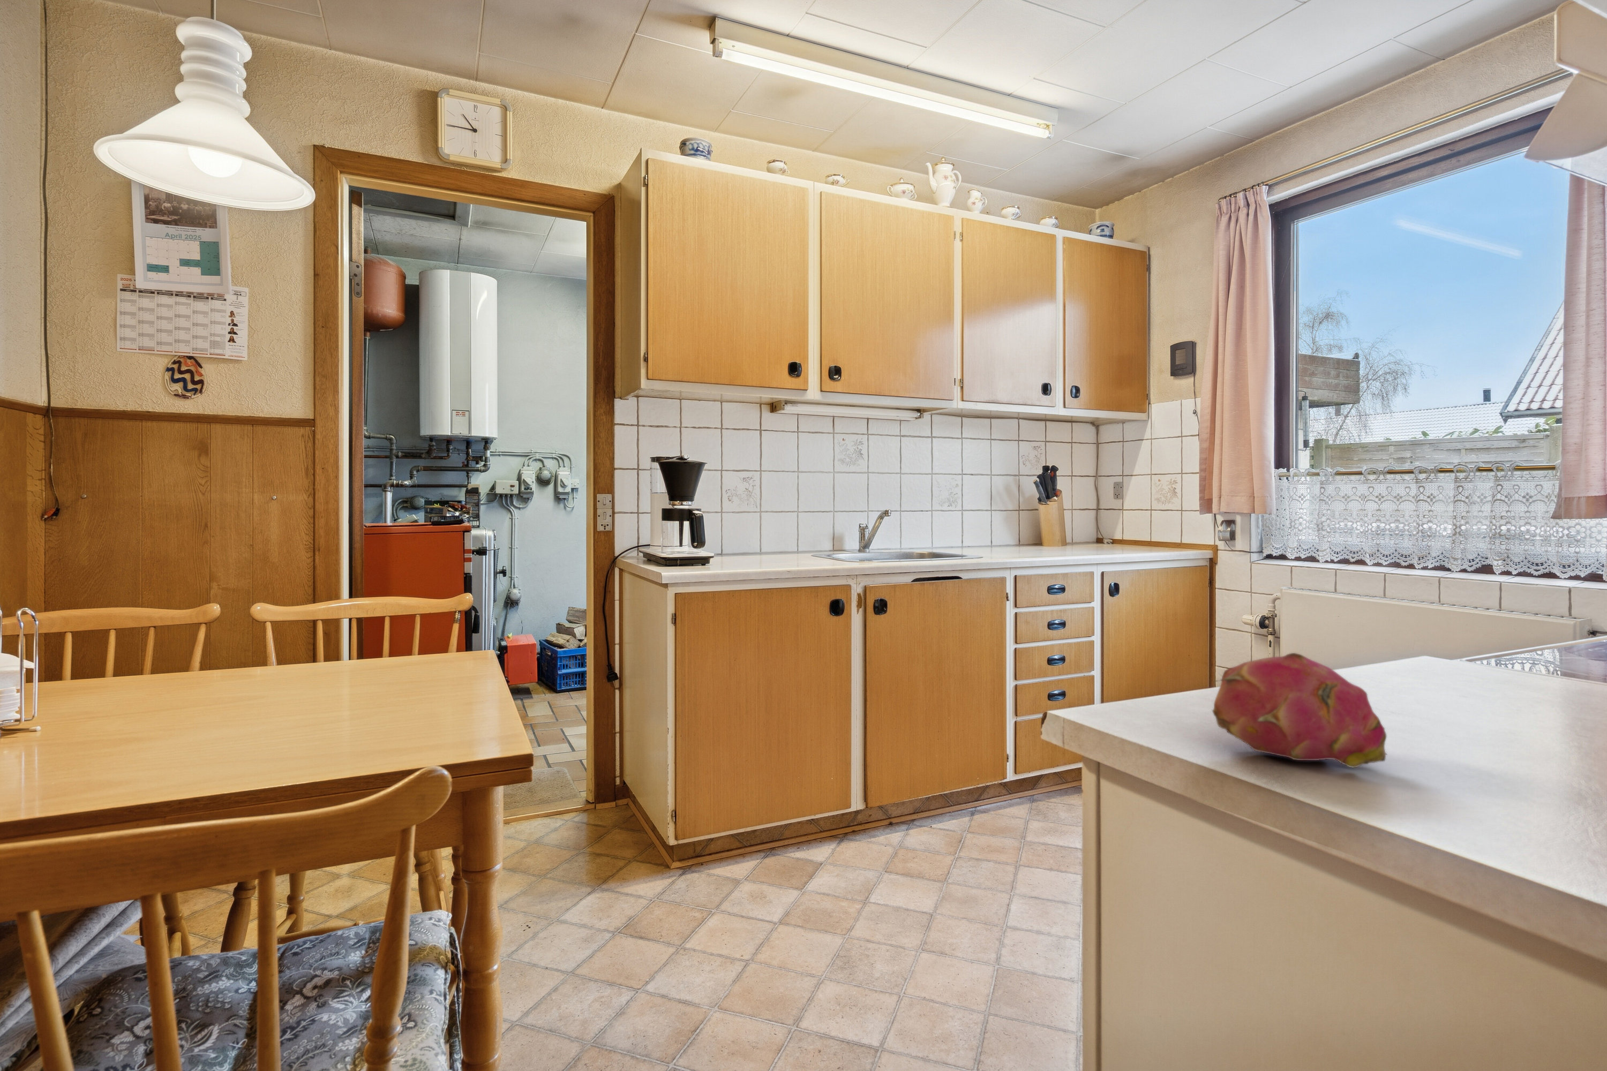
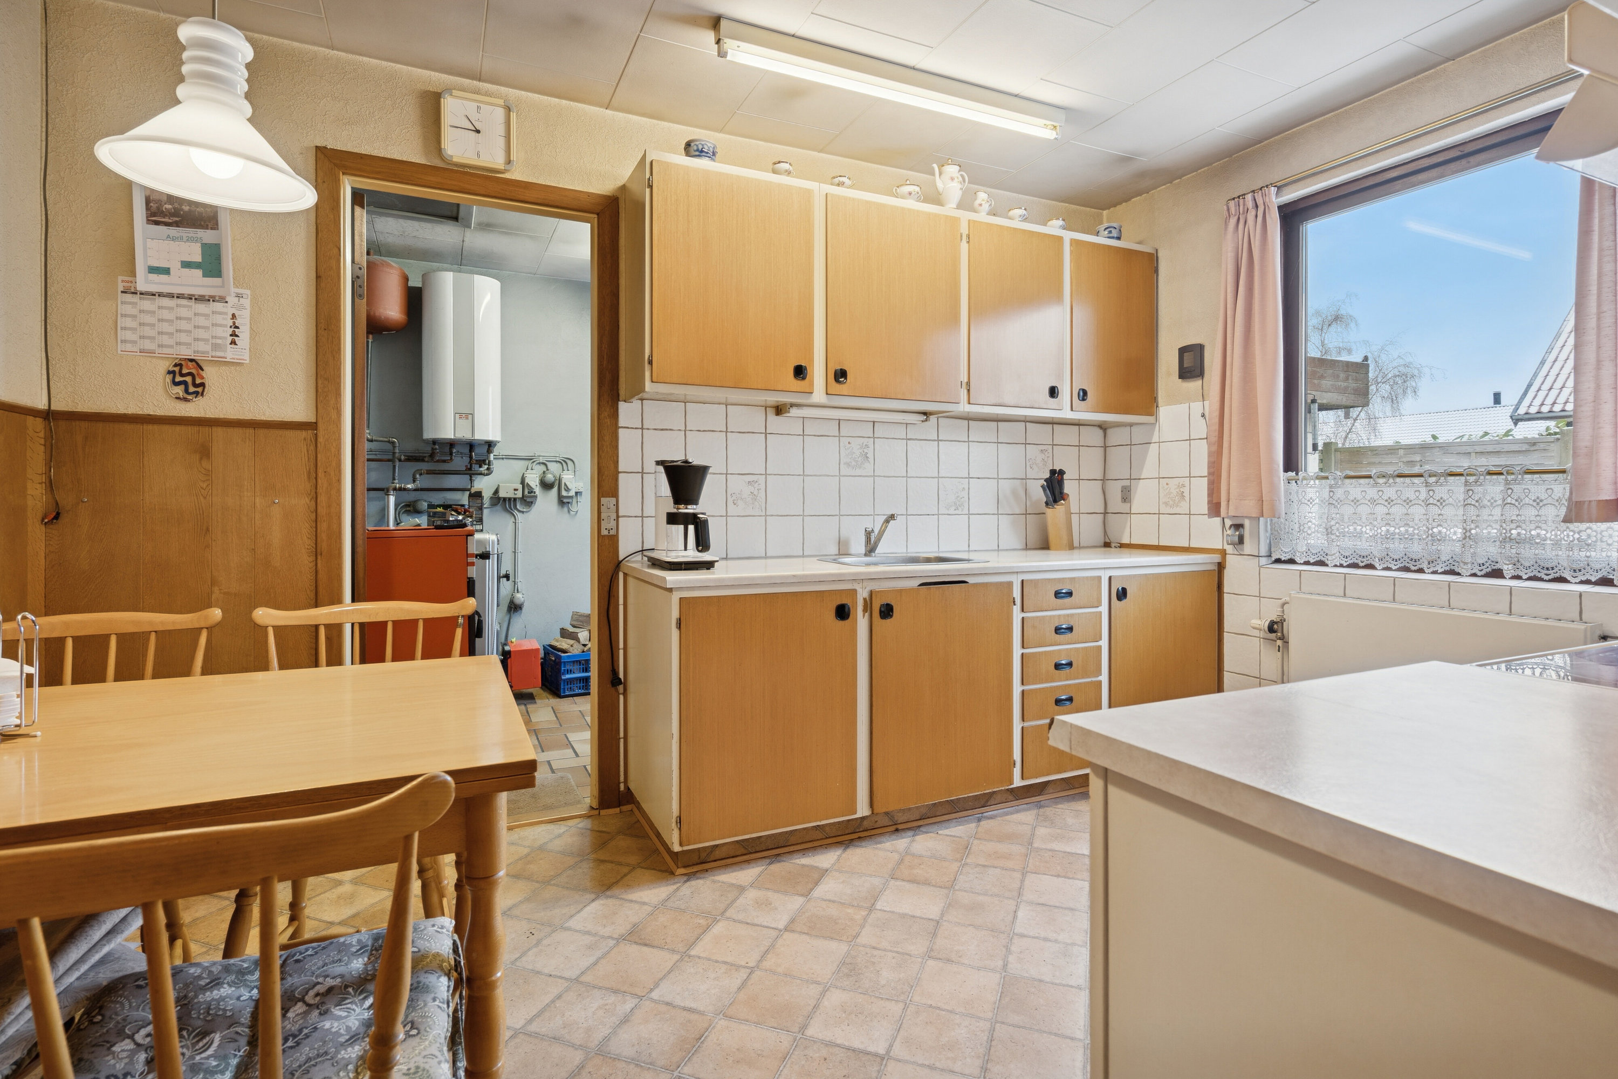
- fruit (1294, 705)
